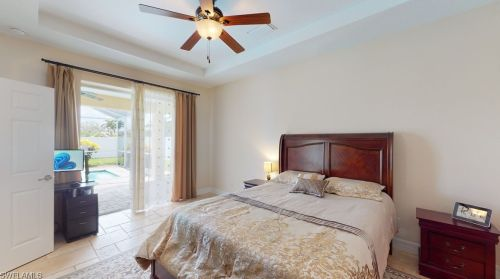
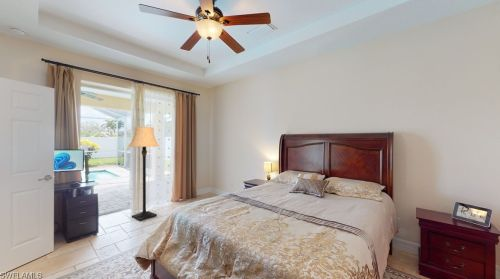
+ lamp (144, 171)
